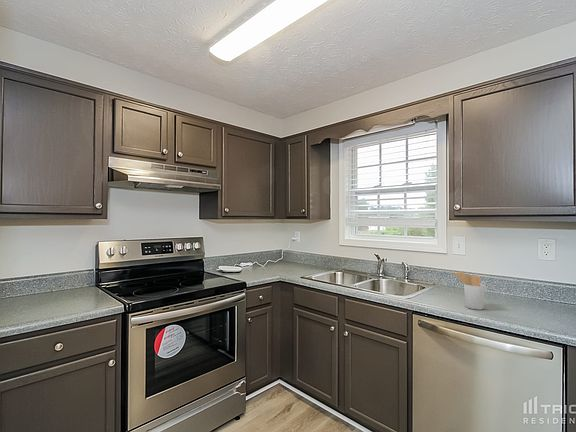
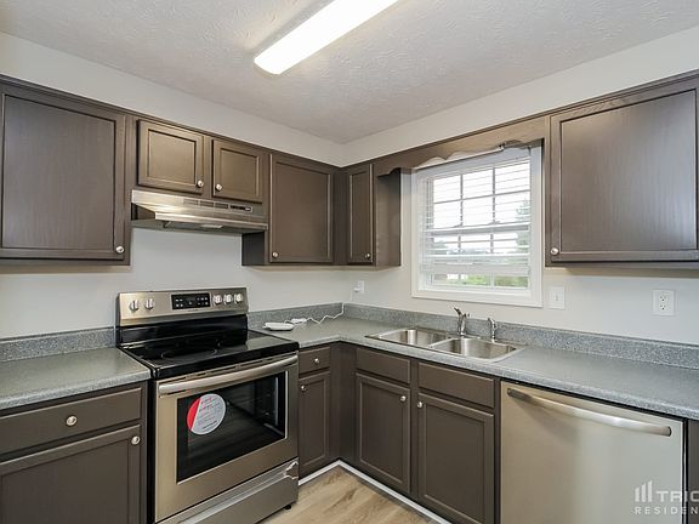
- utensil holder (469, 289)
